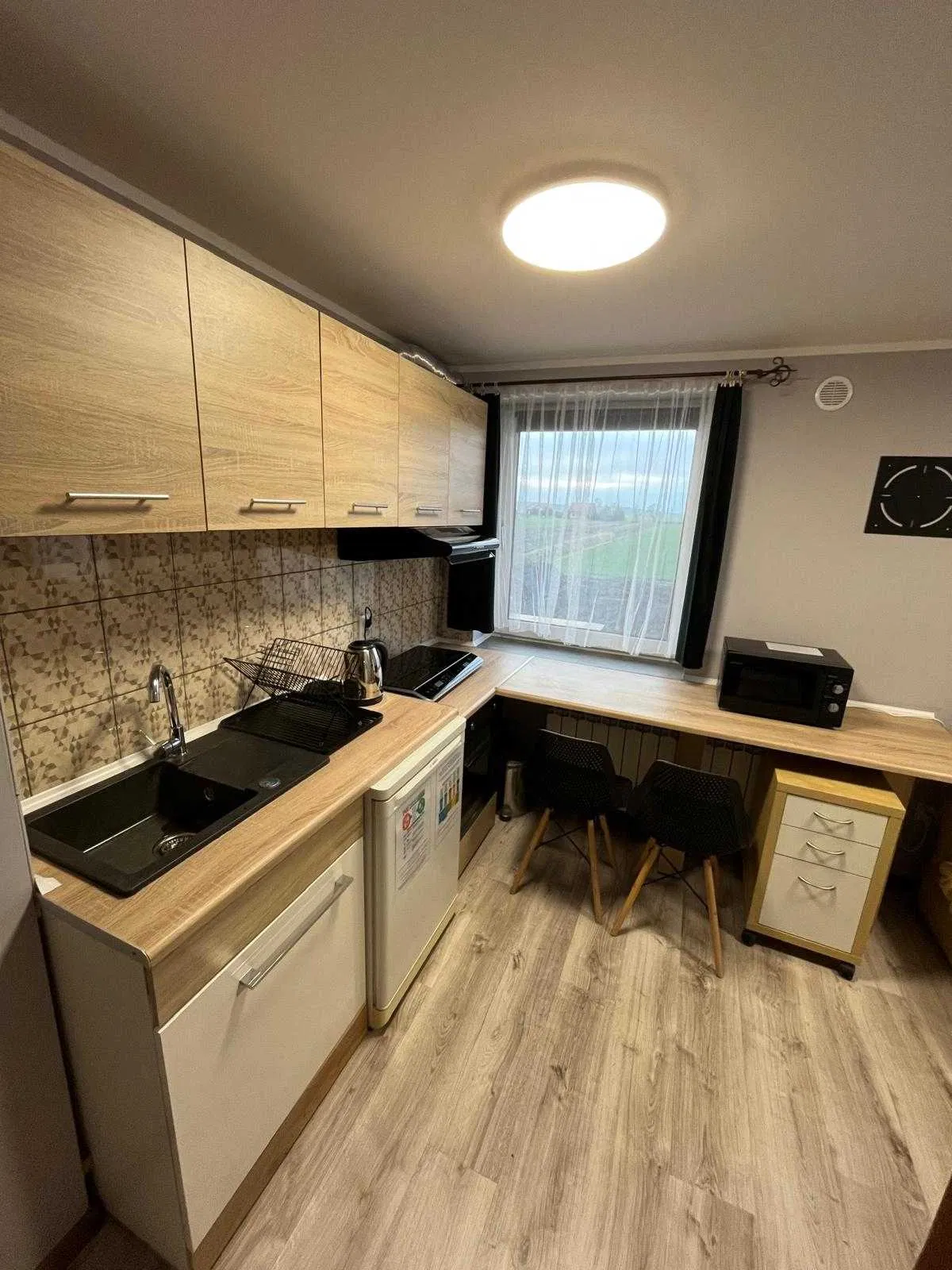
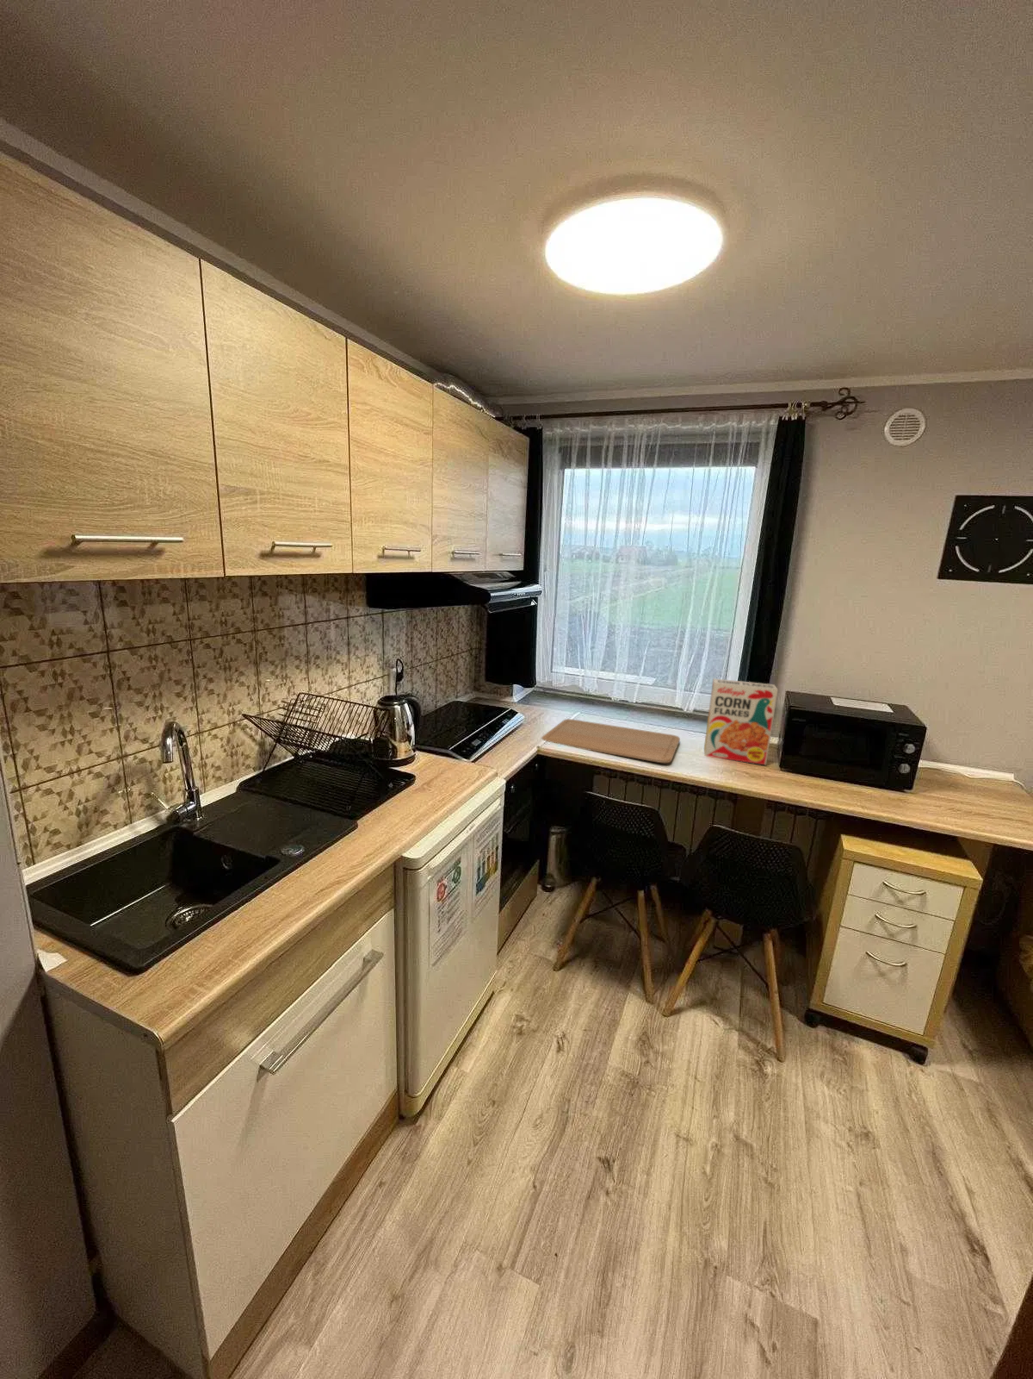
+ chopping board (611, 738)
+ cereal box (739, 721)
